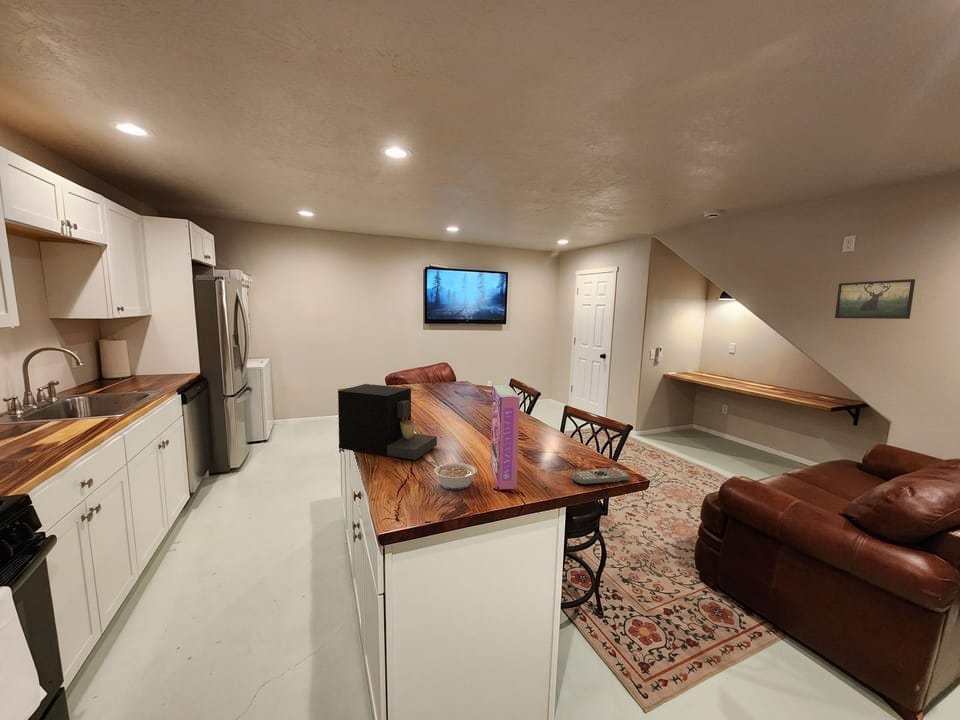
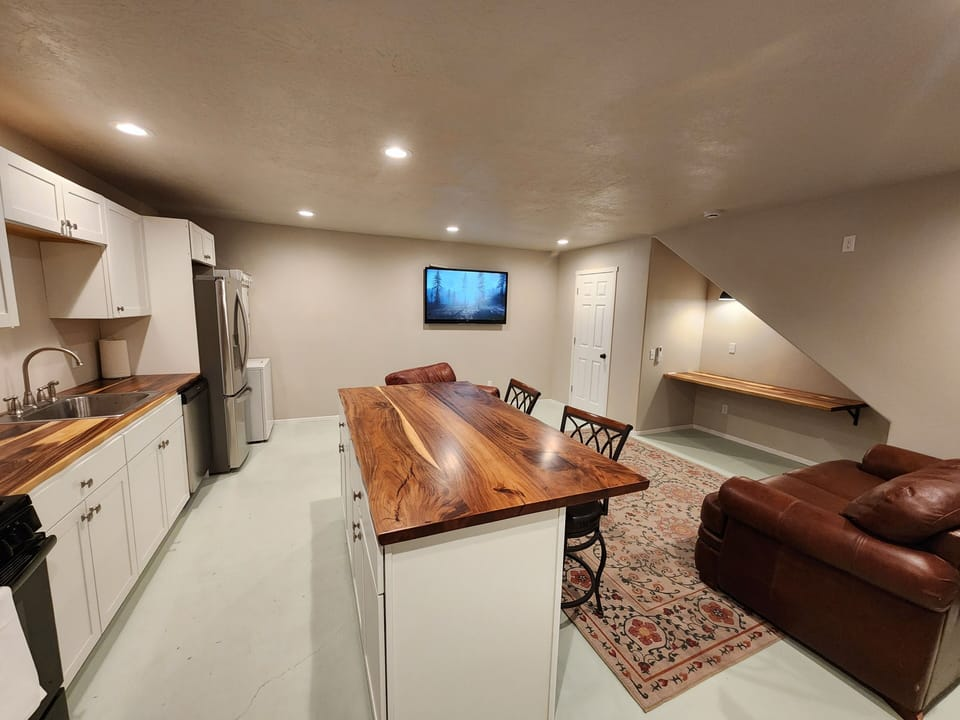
- coffee maker (388, 419)
- legume (453, 475)
- remote control (599, 476)
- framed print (872, 300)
- cereal box (503, 433)
